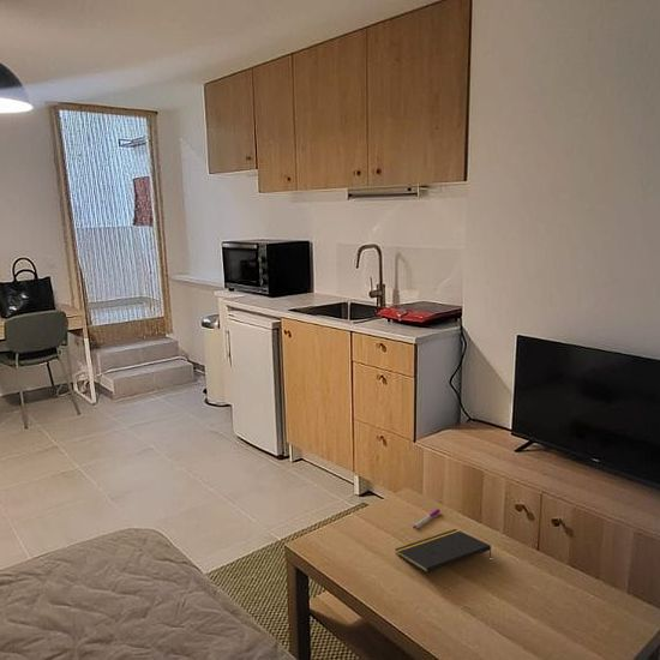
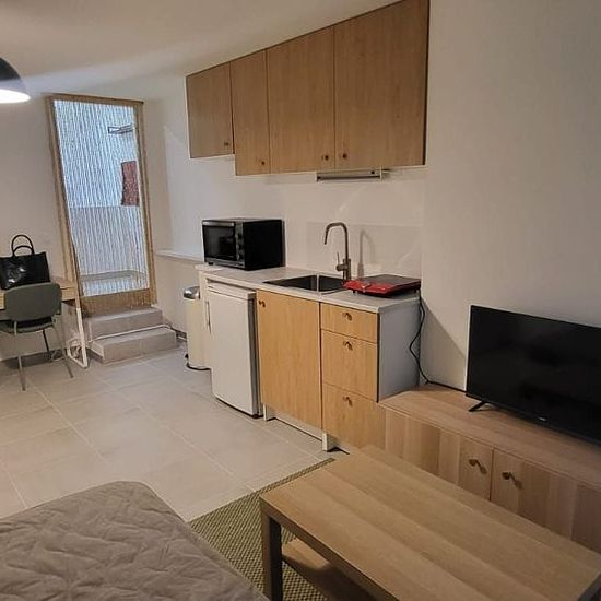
- pen (426, 518)
- notepad (442, 548)
